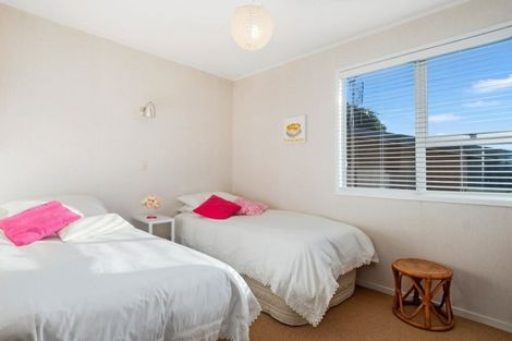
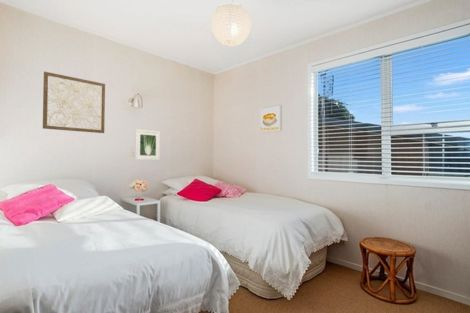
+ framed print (147, 145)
+ wall art (74, 105)
